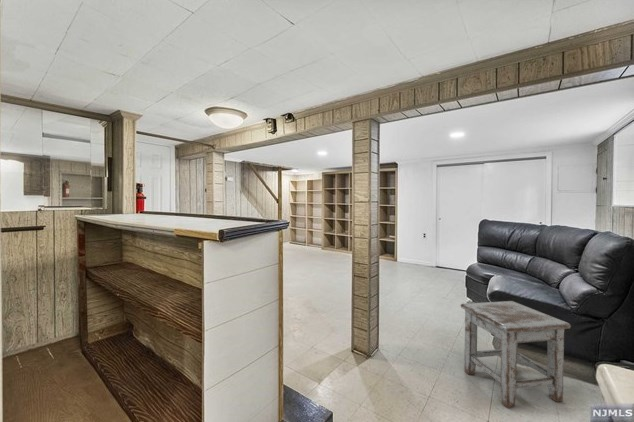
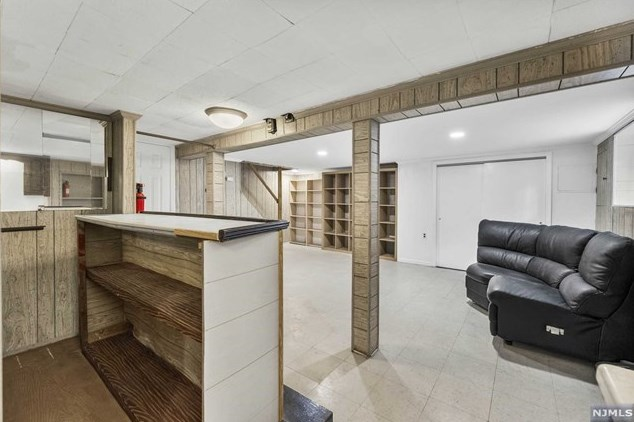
- stool (510, 348)
